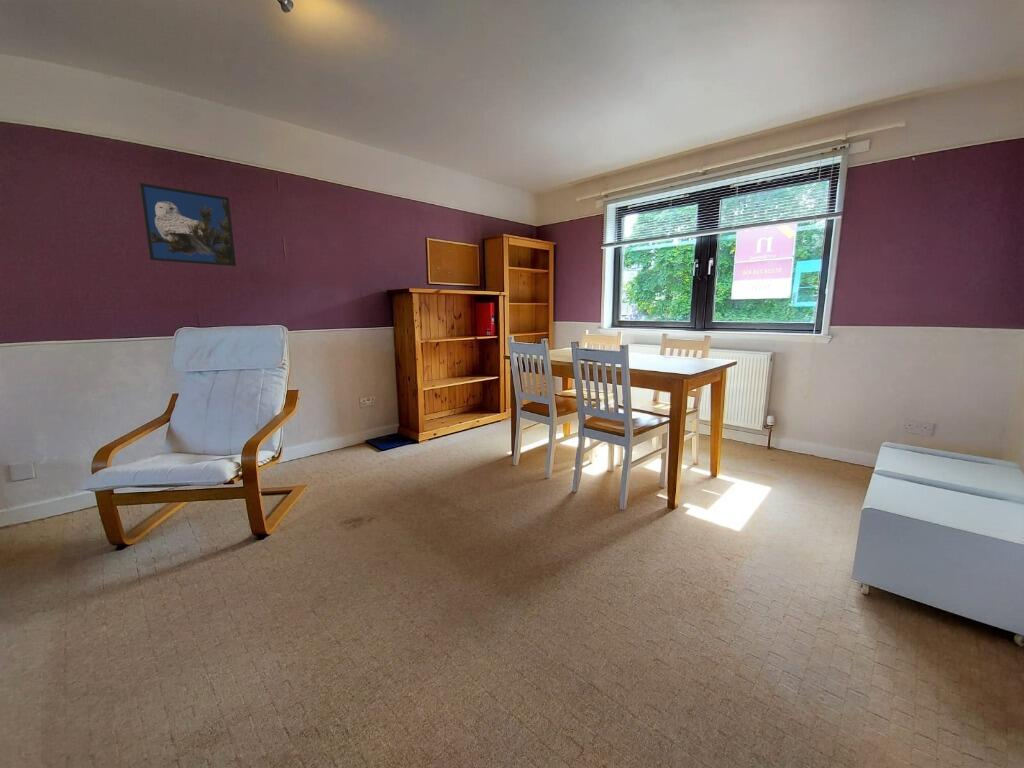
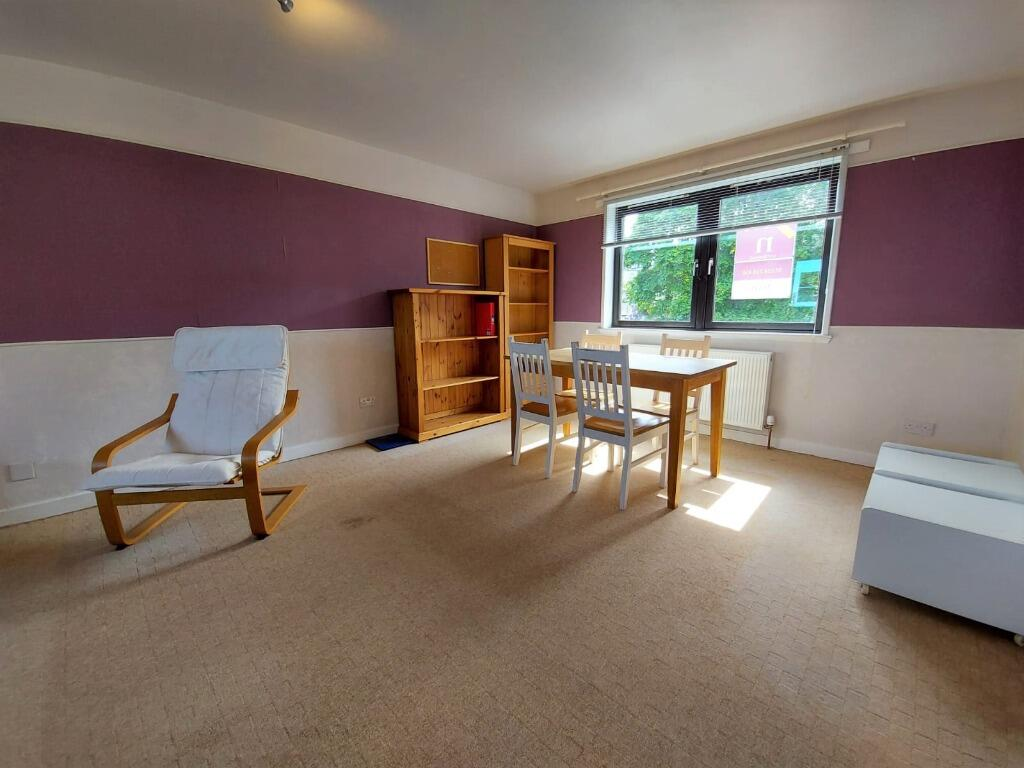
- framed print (191, 227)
